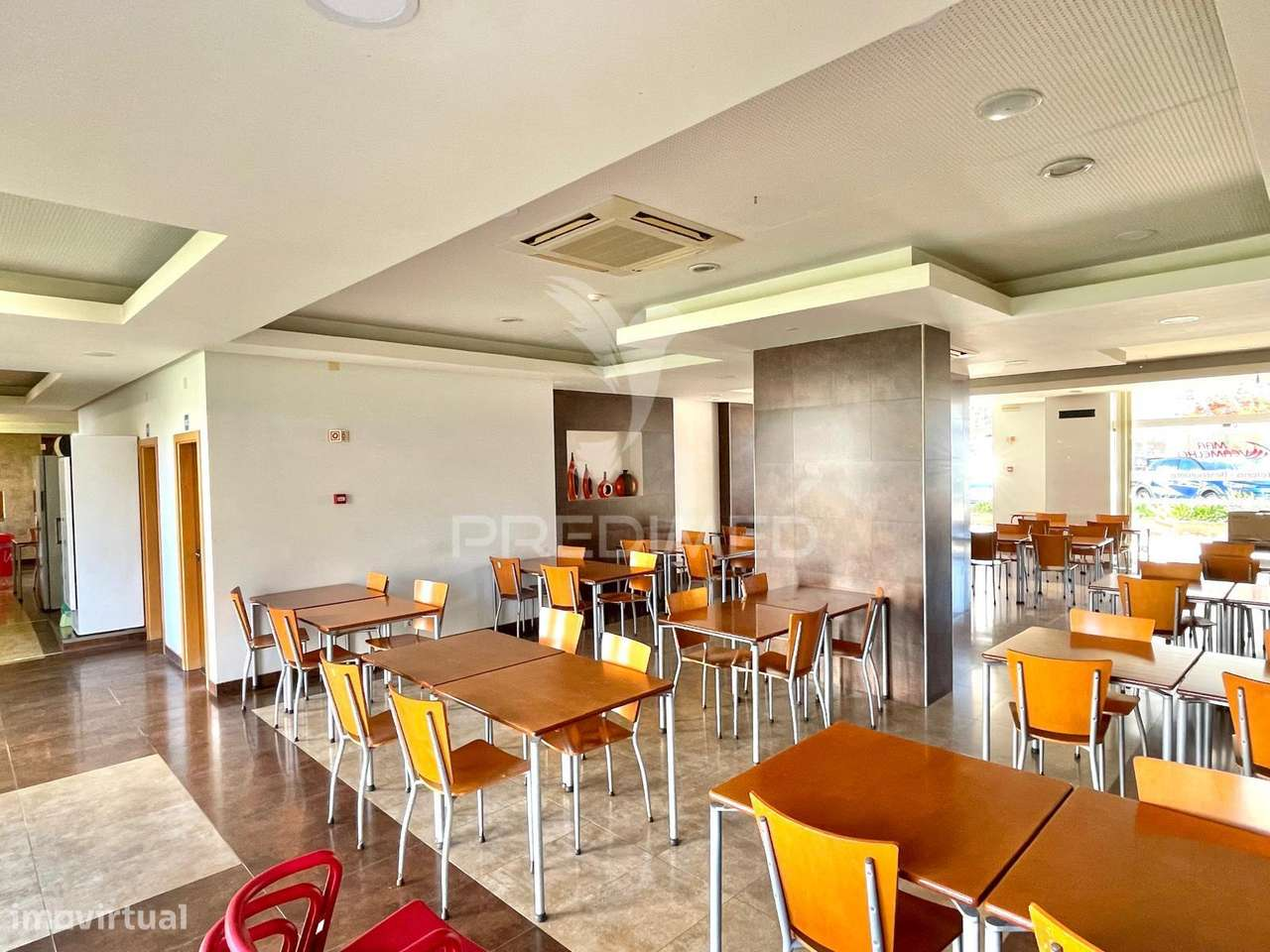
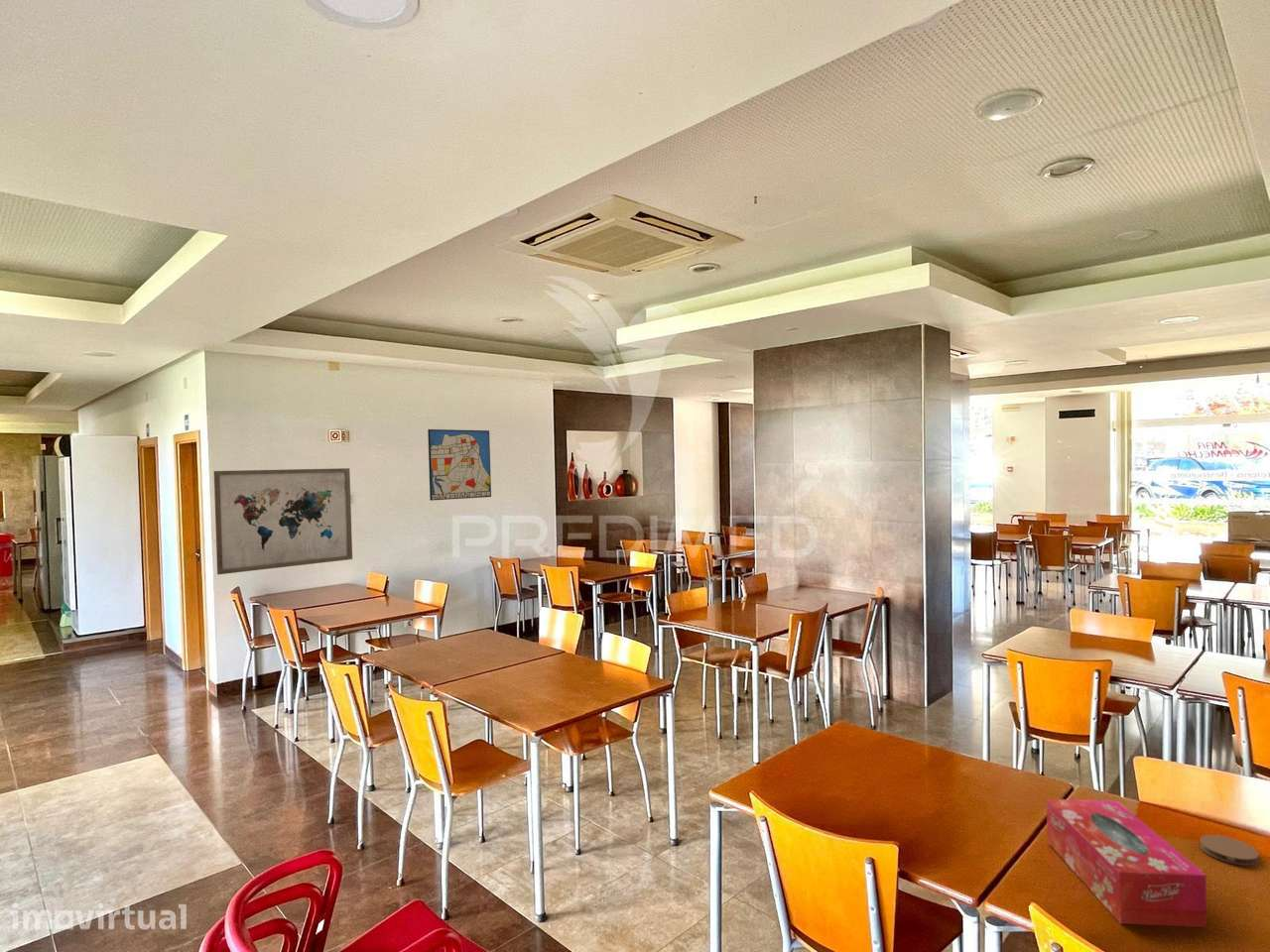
+ wall art (460, 464)
+ wall art (287, 518)
+ coaster (1228, 849)
+ tissue box (1118, 856)
